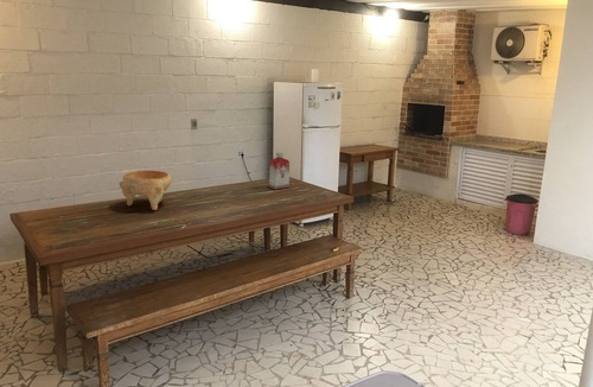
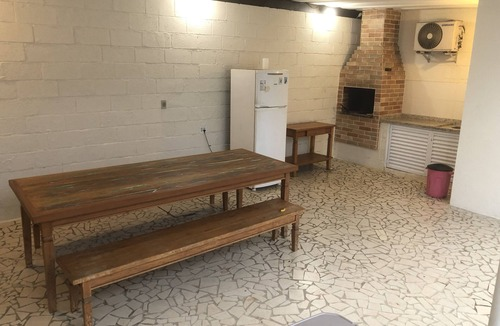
- decorative bowl (146, 190)
- bottle (279, 170)
